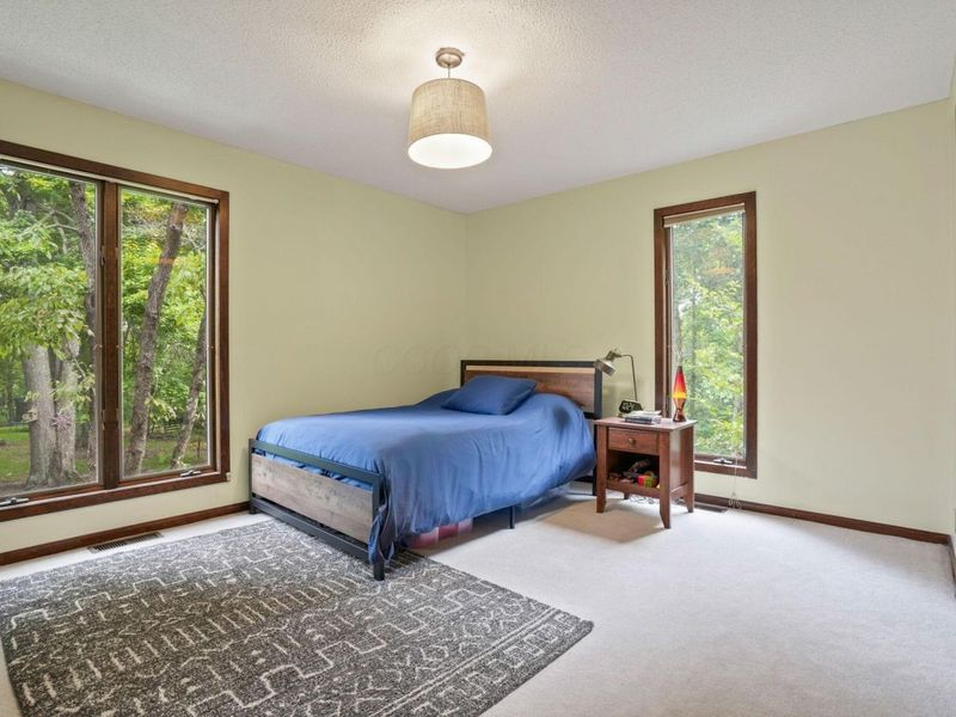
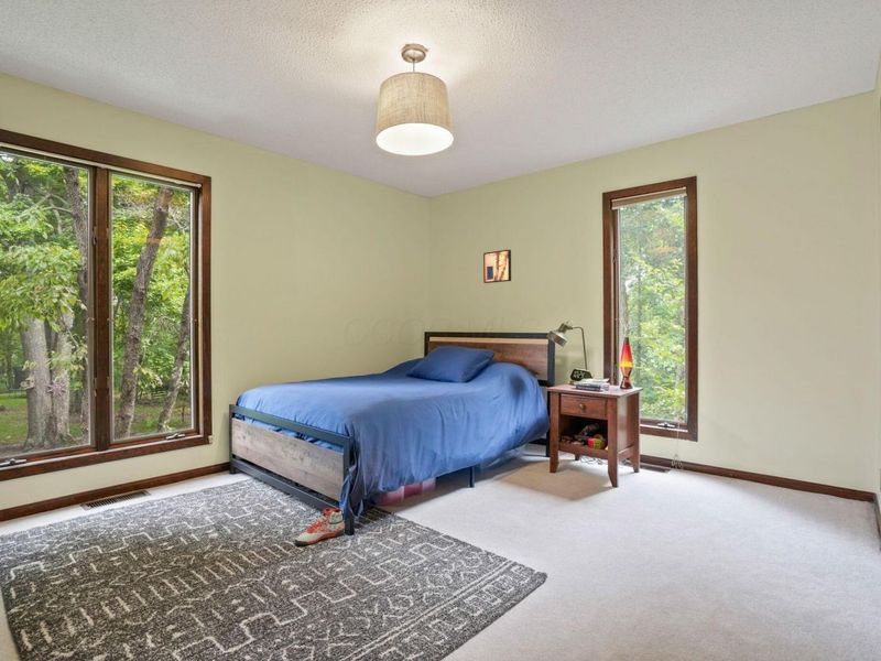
+ sneaker (319, 524)
+ wall art (497, 267)
